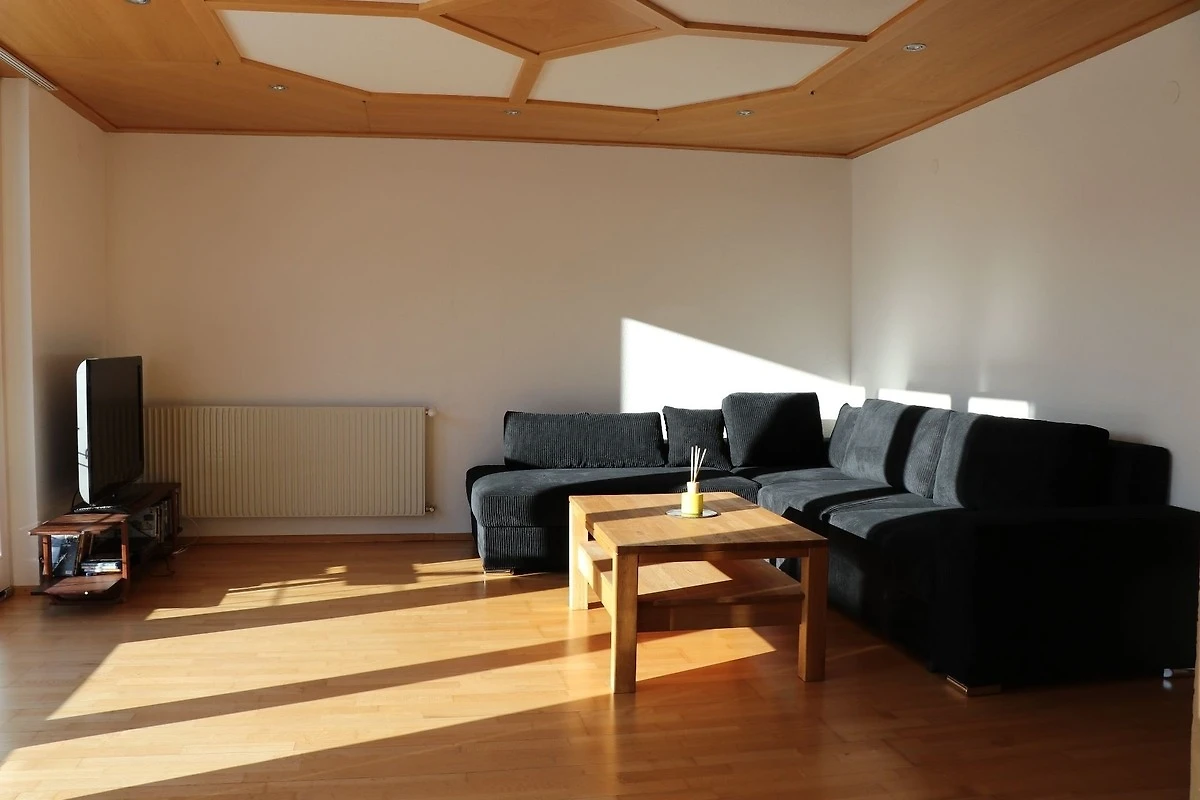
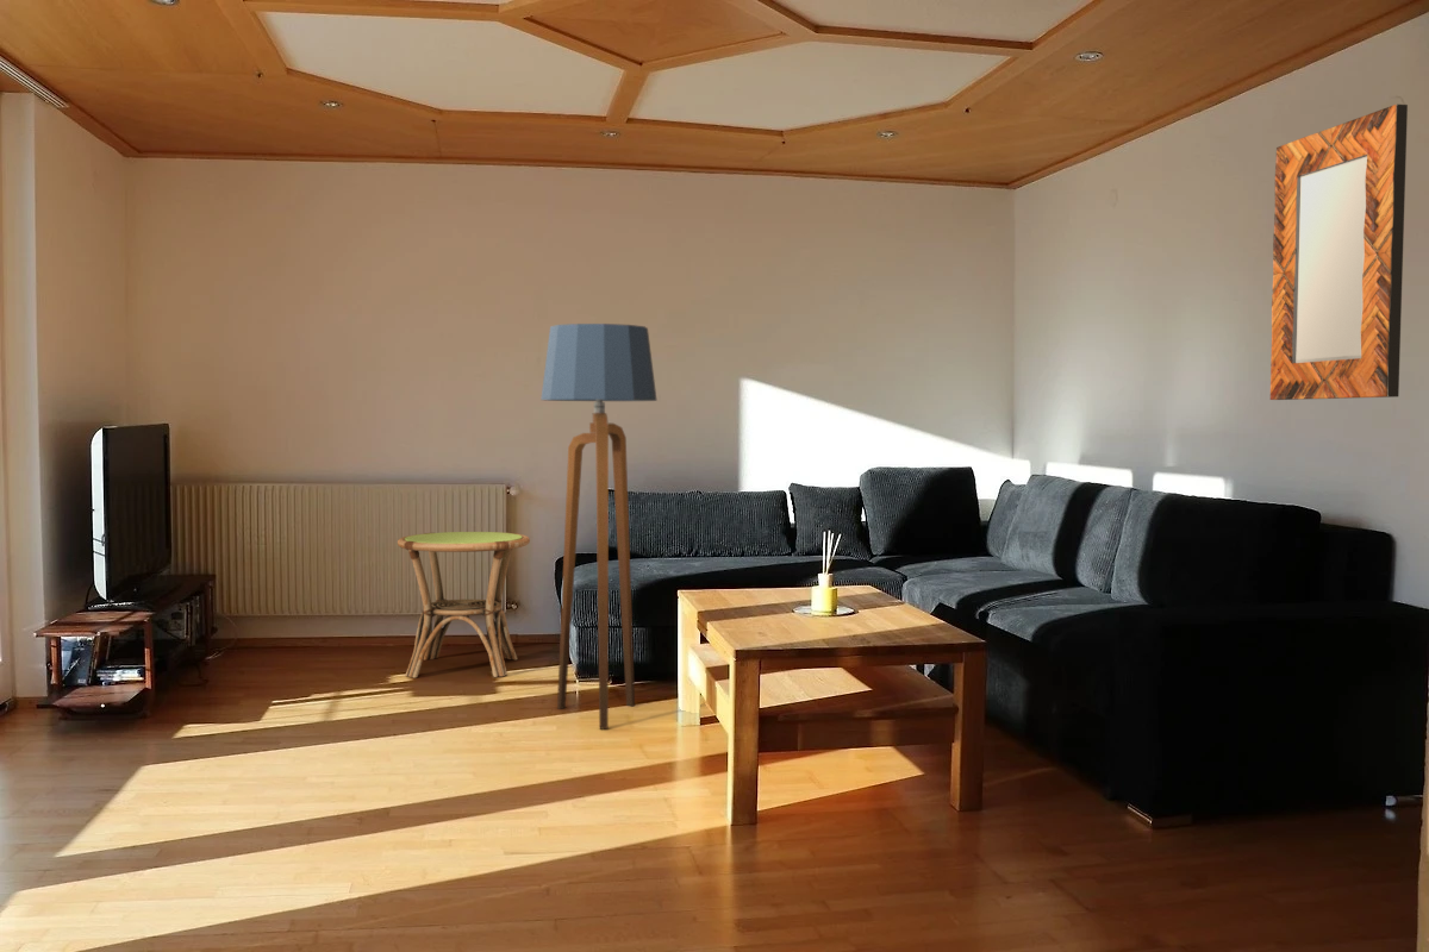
+ floor lamp (599, 522)
+ side table (464, 602)
+ home mirror (1333, 263)
